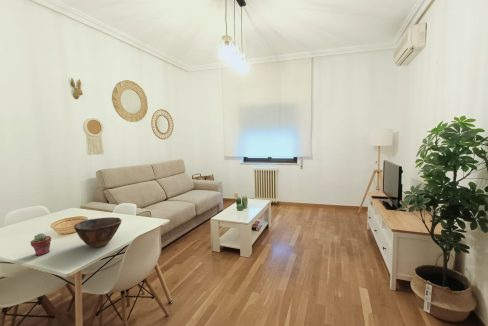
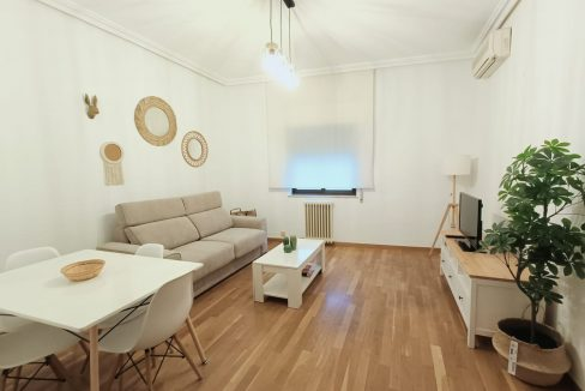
- bowl (99, 232)
- potted succulent (41, 243)
